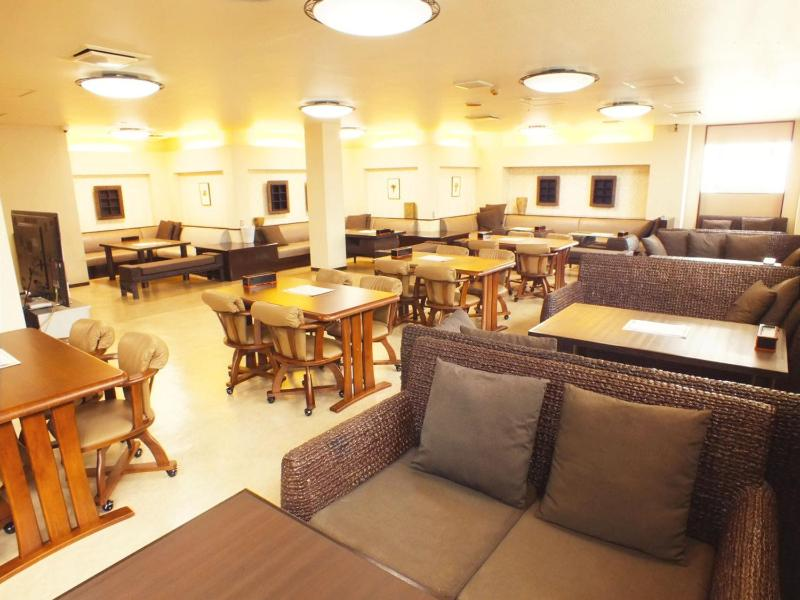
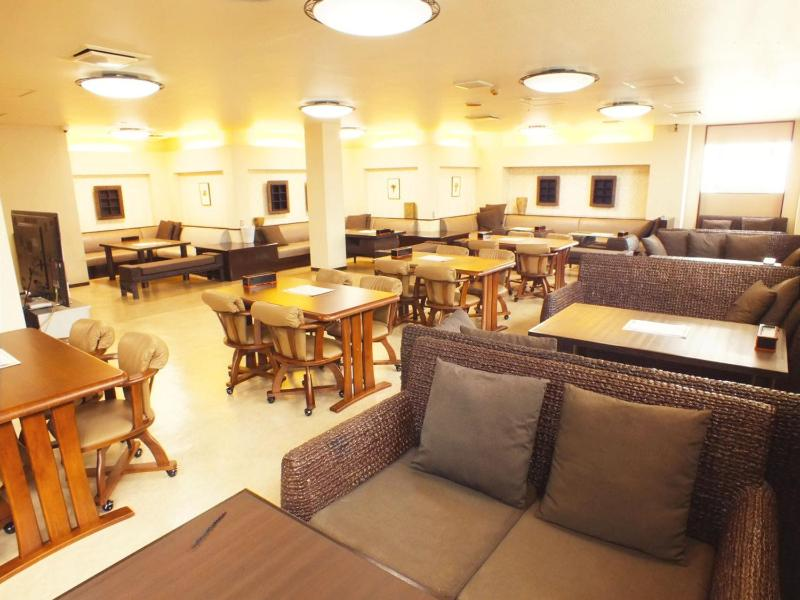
+ pen (210, 527)
